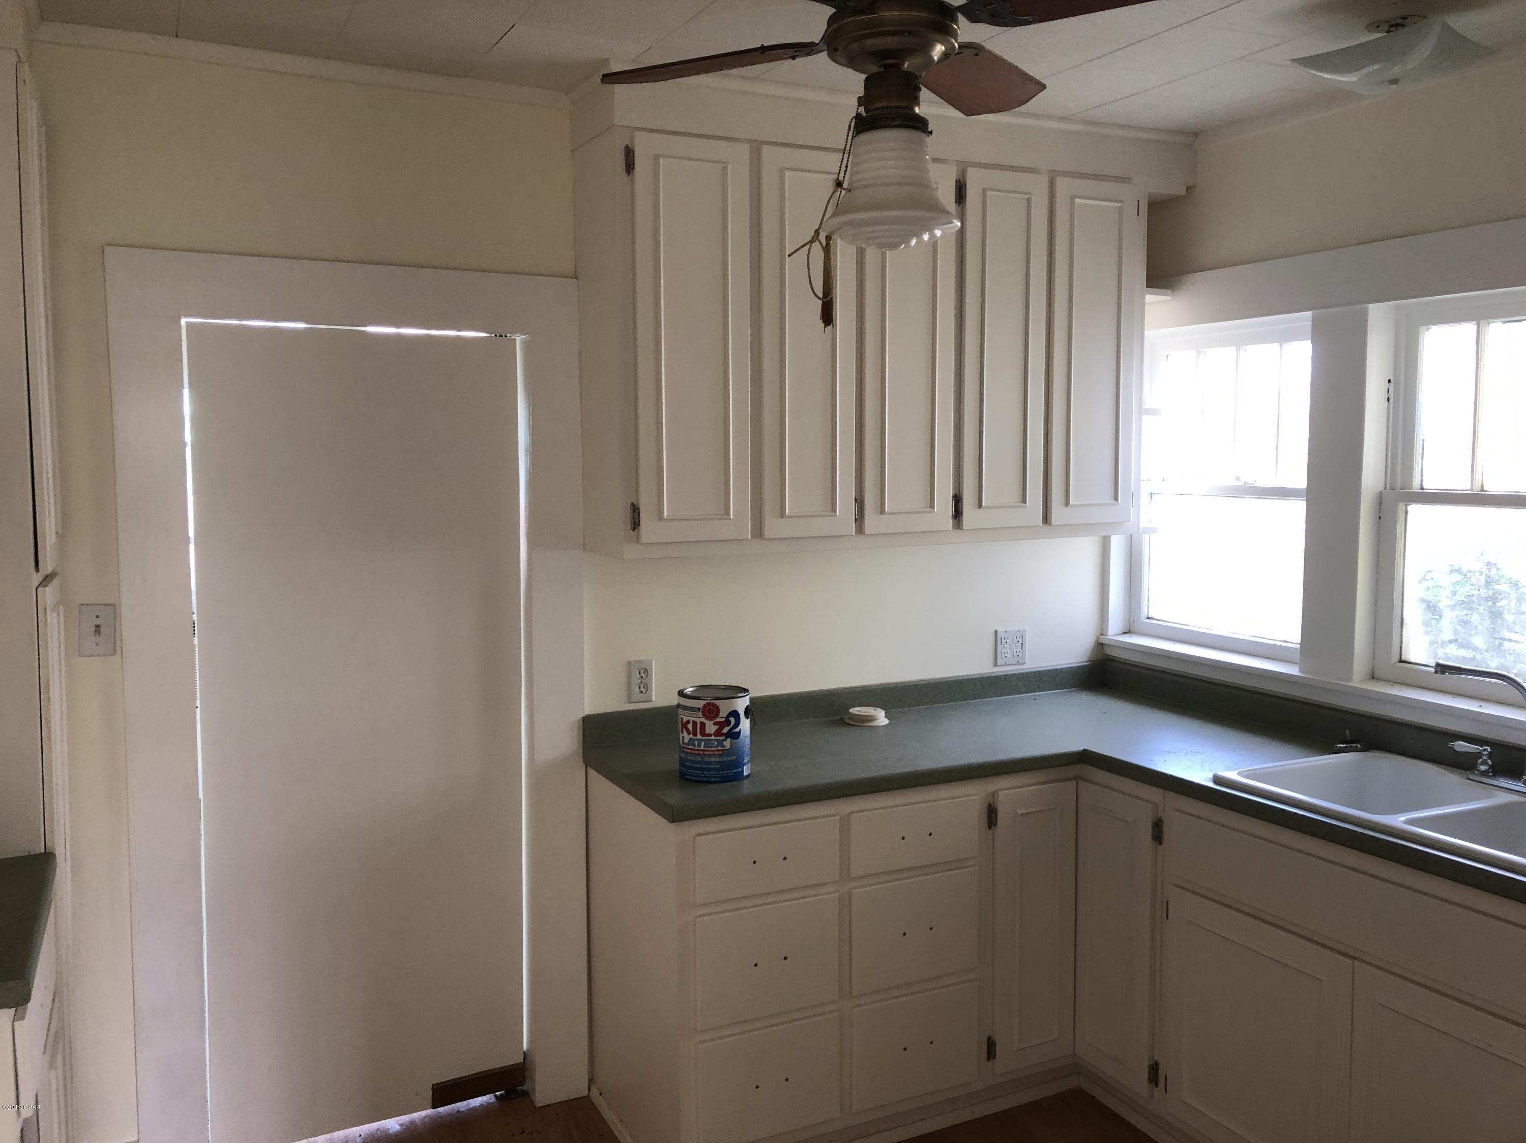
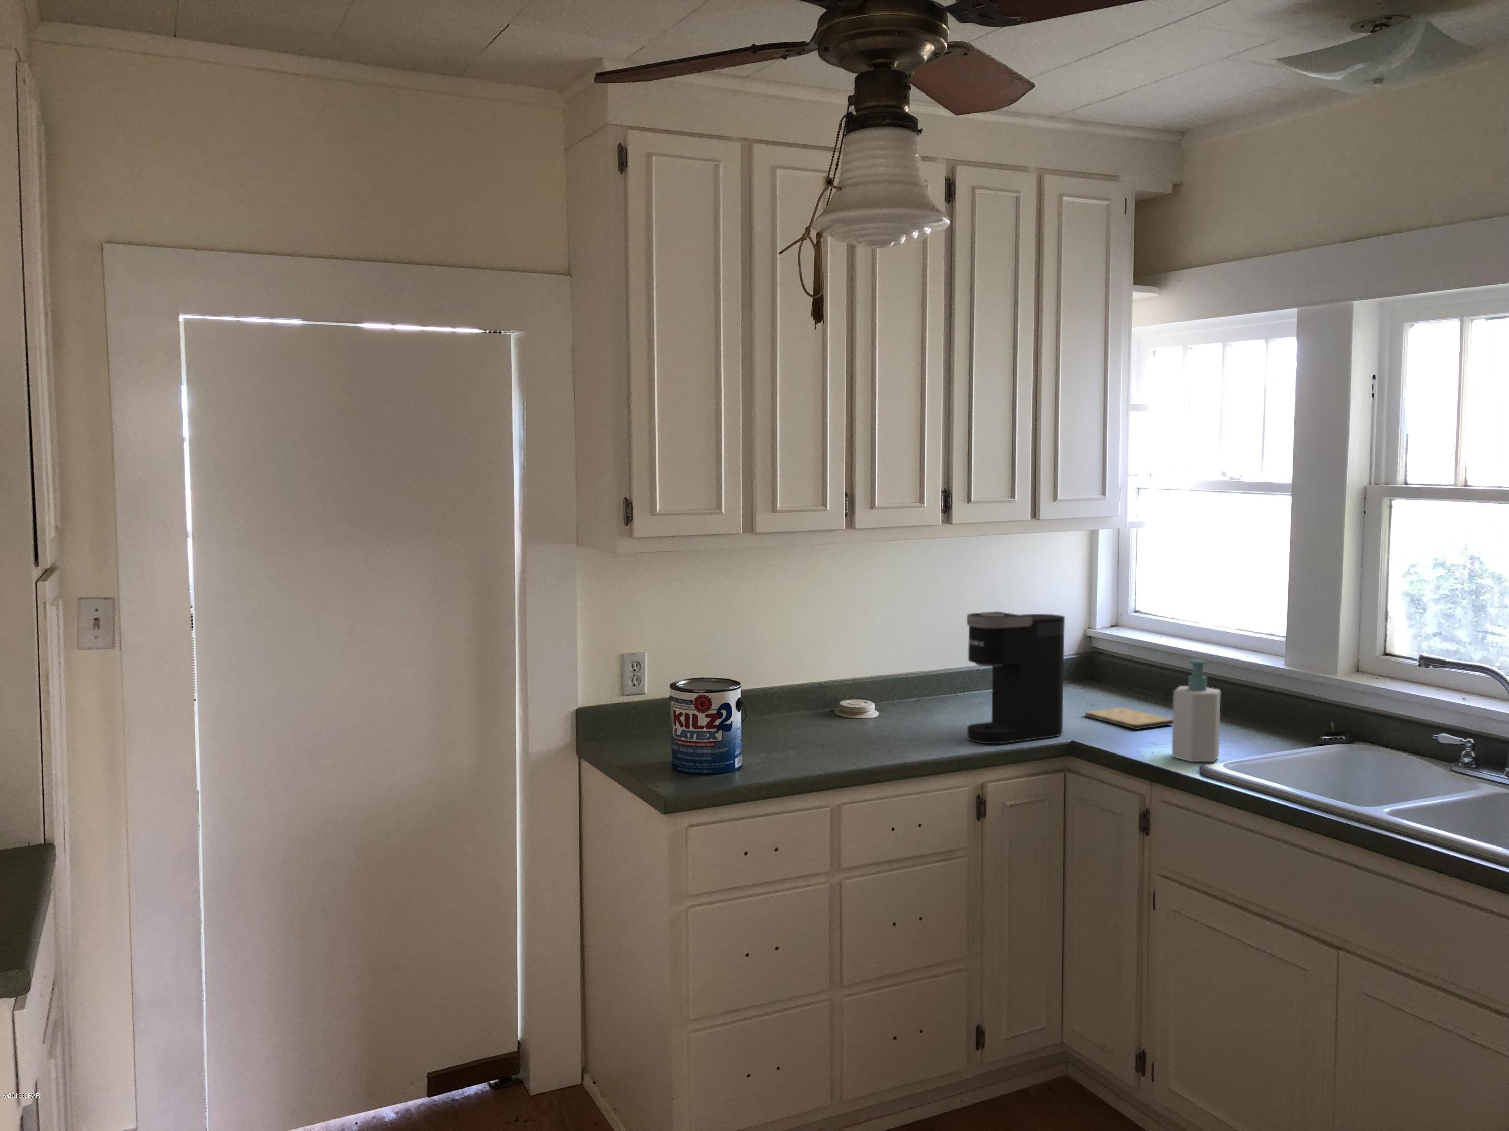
+ coffee maker (1015, 675)
+ soap bottle (1197, 709)
+ cutting board (1129, 718)
